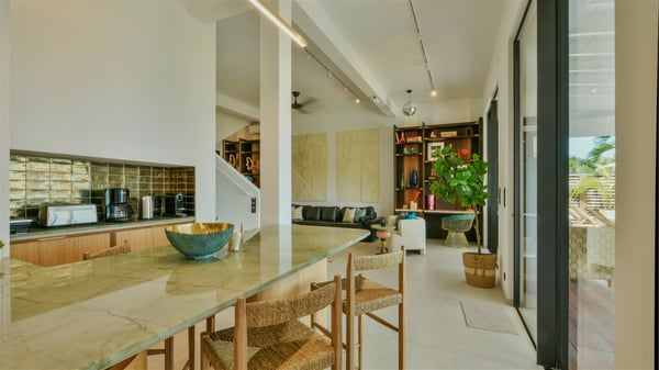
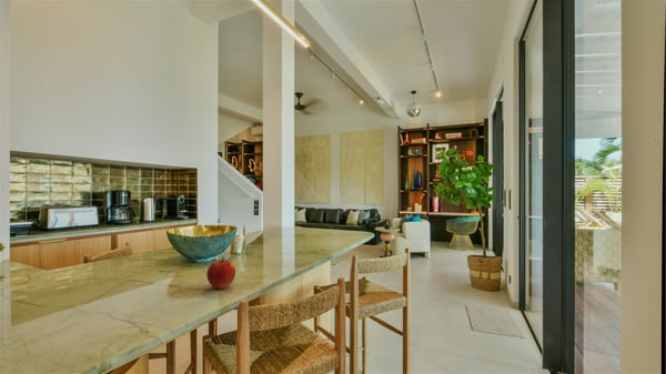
+ apple (221, 271)
